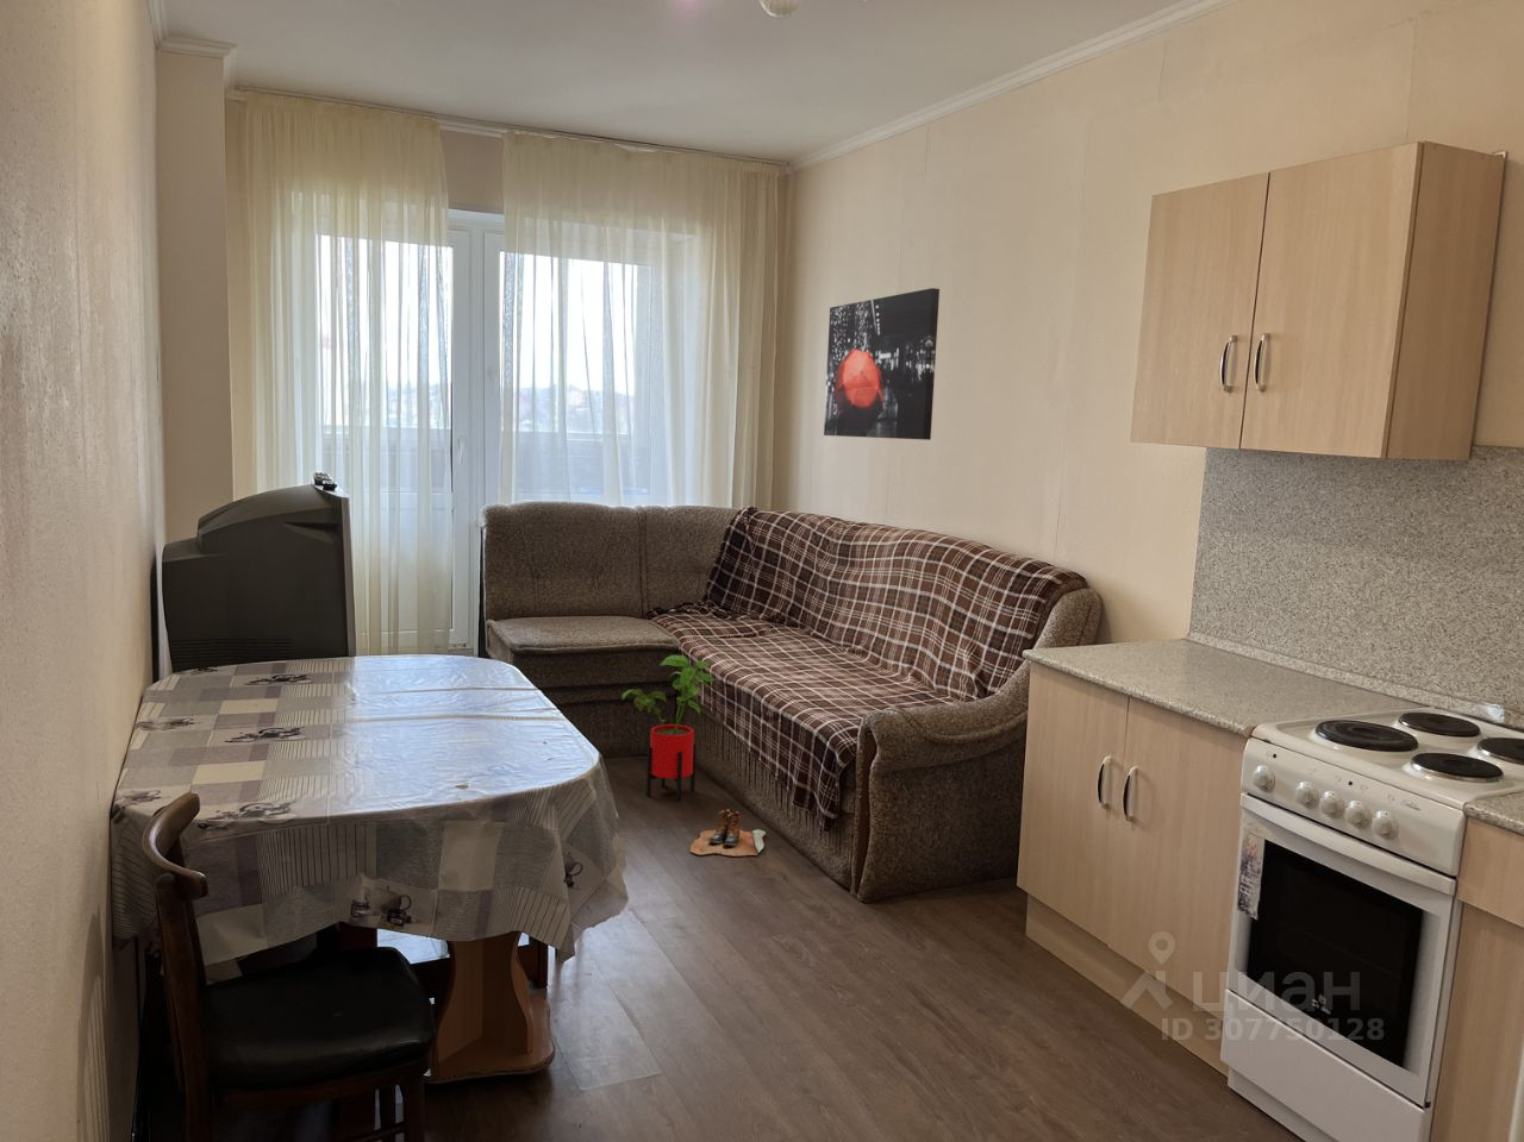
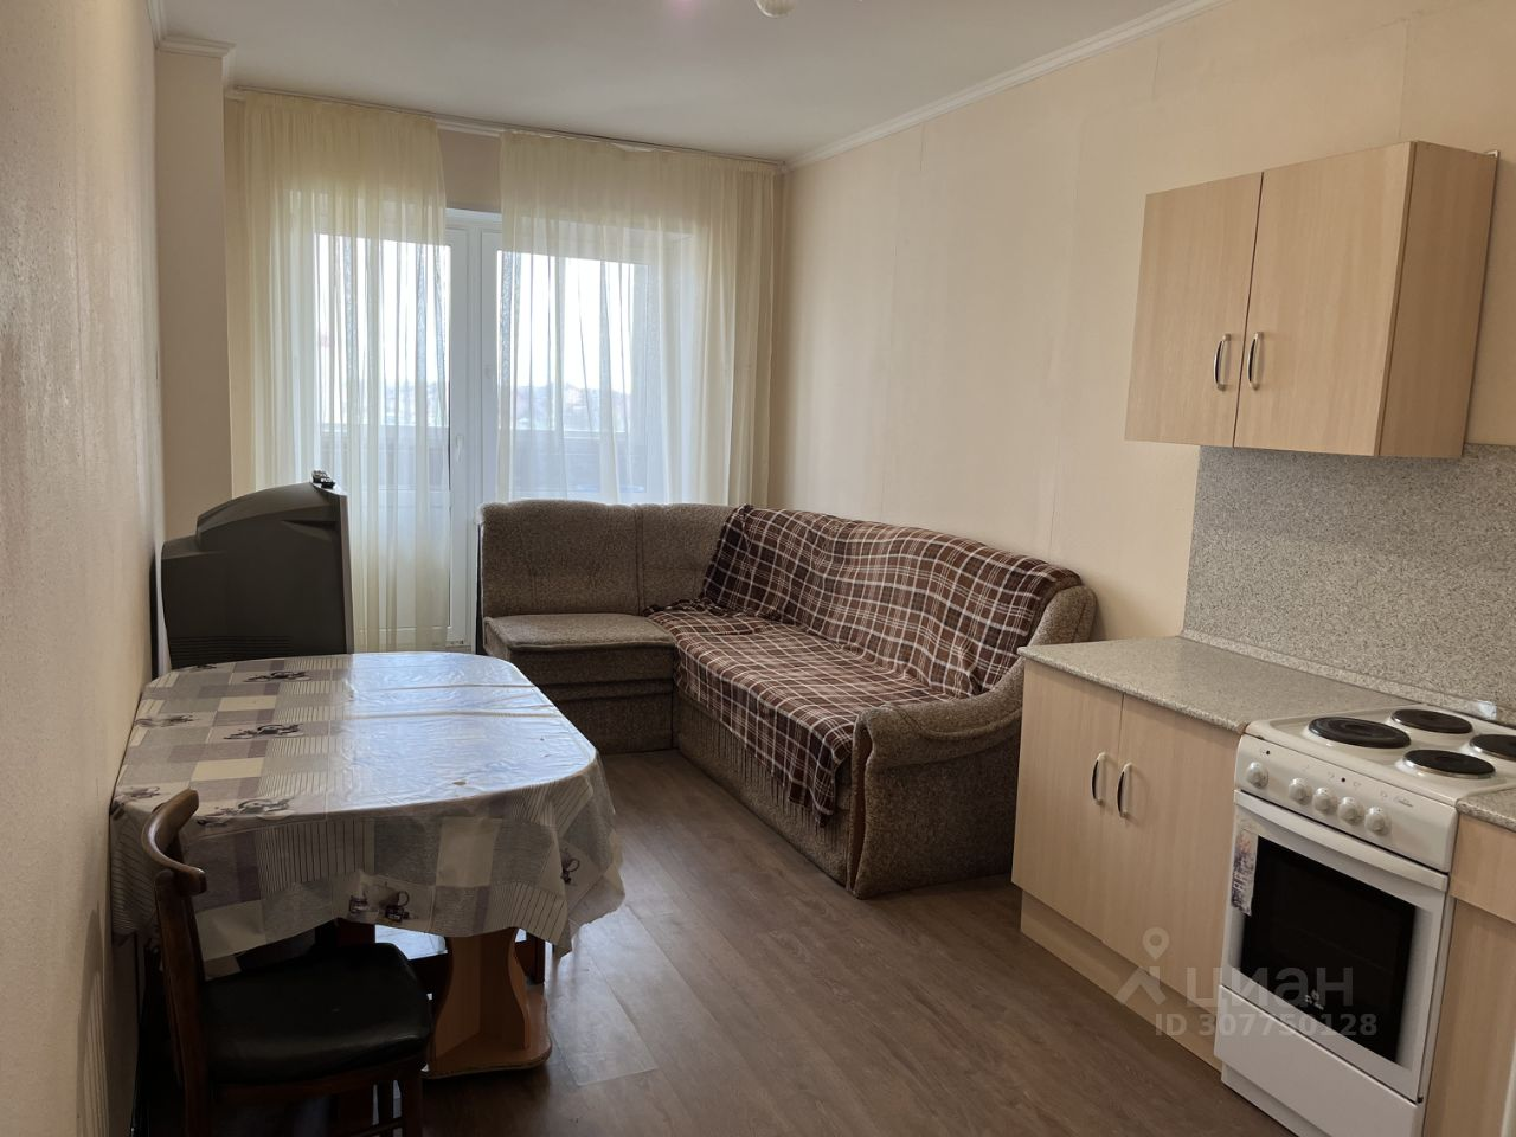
- house plant (672, 725)
- wall art (876, 367)
- boots (727, 829)
